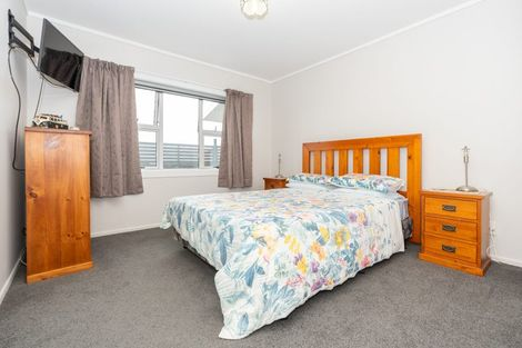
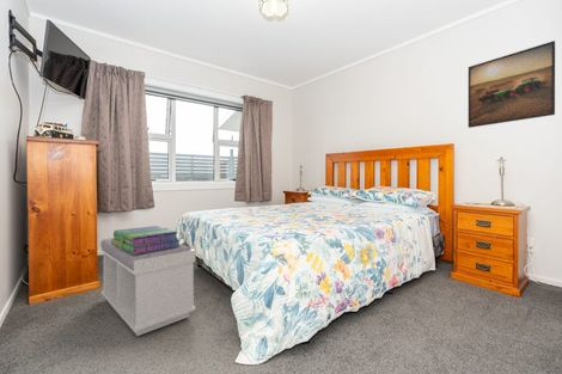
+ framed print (507, 88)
+ stack of books (145, 238)
+ bench (143, 275)
